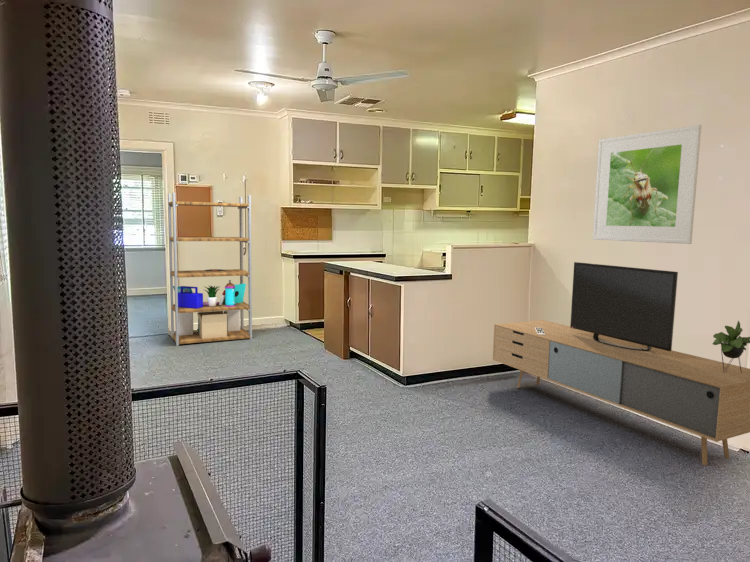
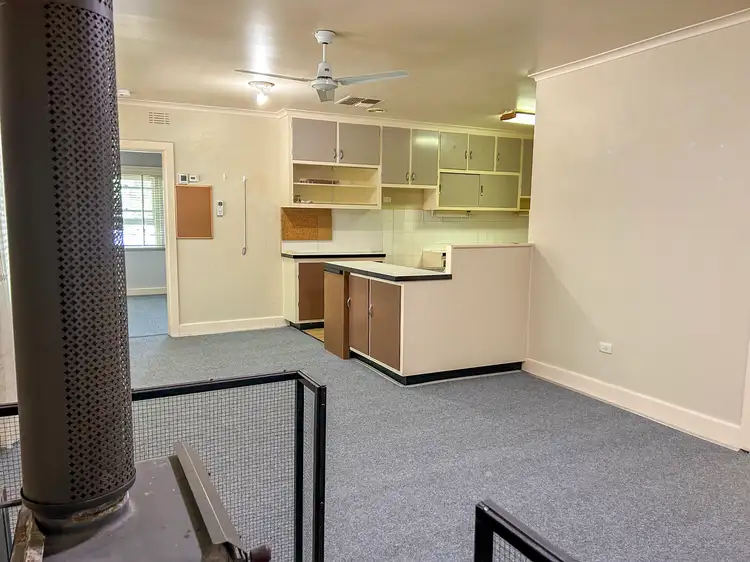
- shelving unit (210, 269)
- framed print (641, 187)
- media console (611, 342)
